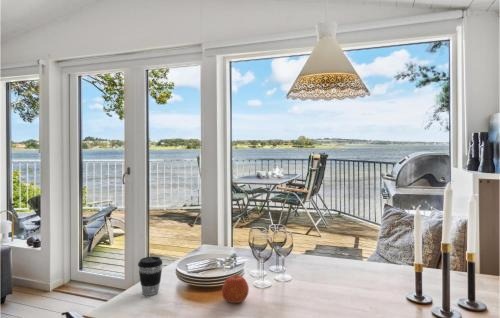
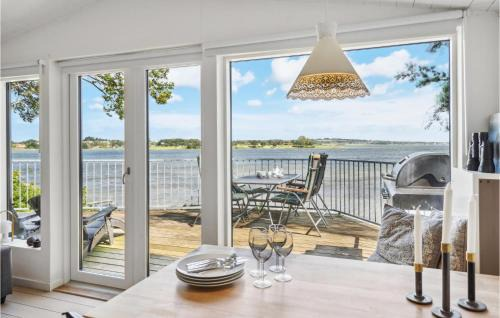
- coffee cup (150, 275)
- apple (235, 286)
